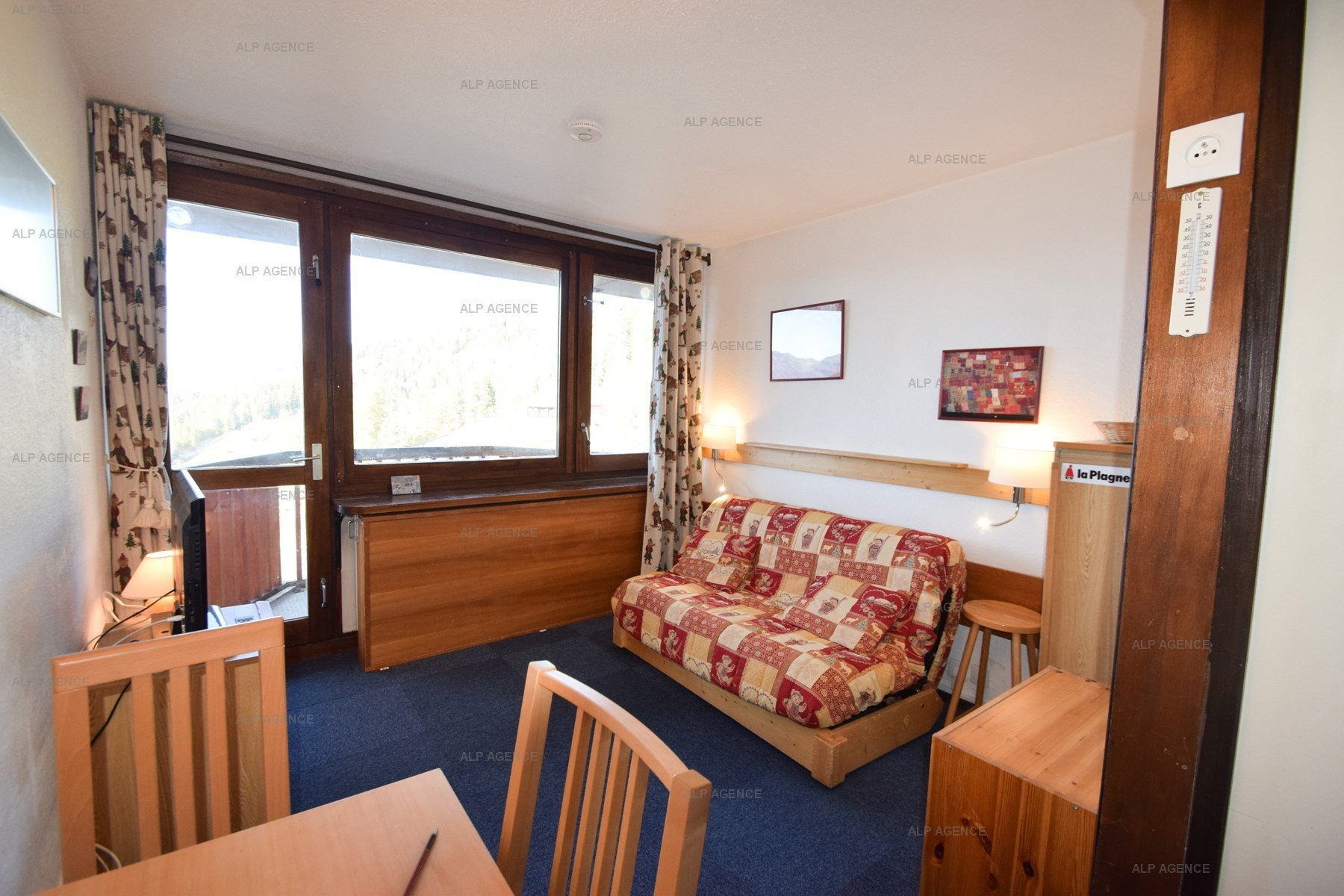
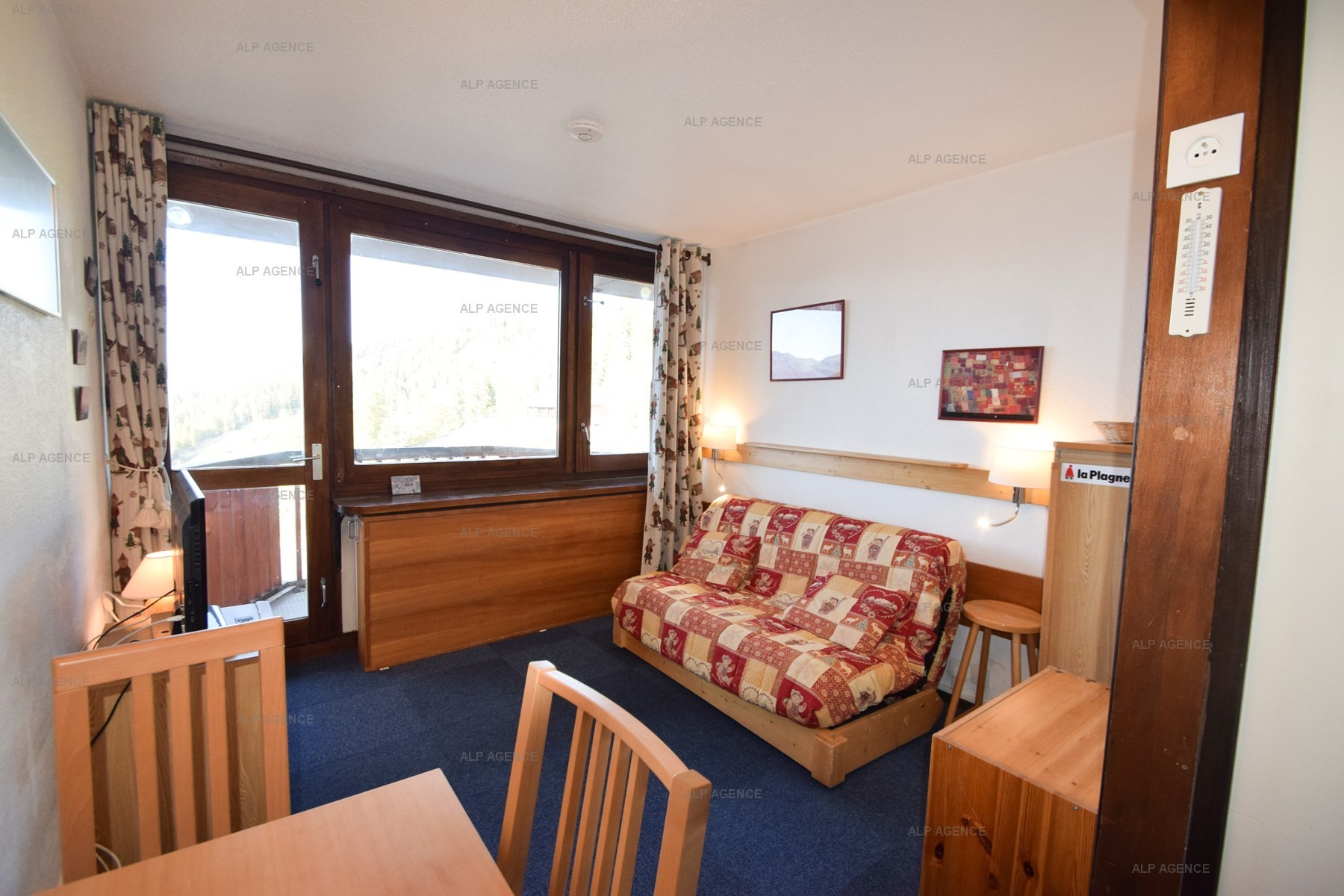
- pen (420, 865)
